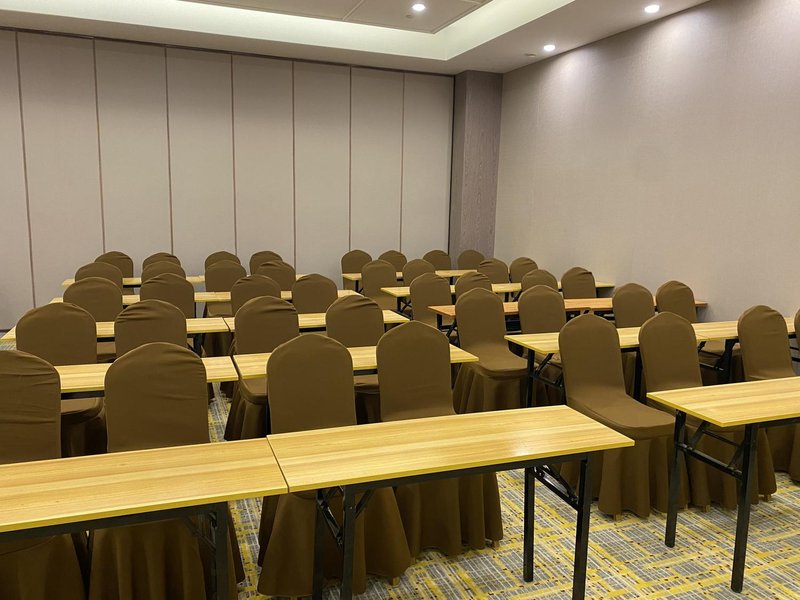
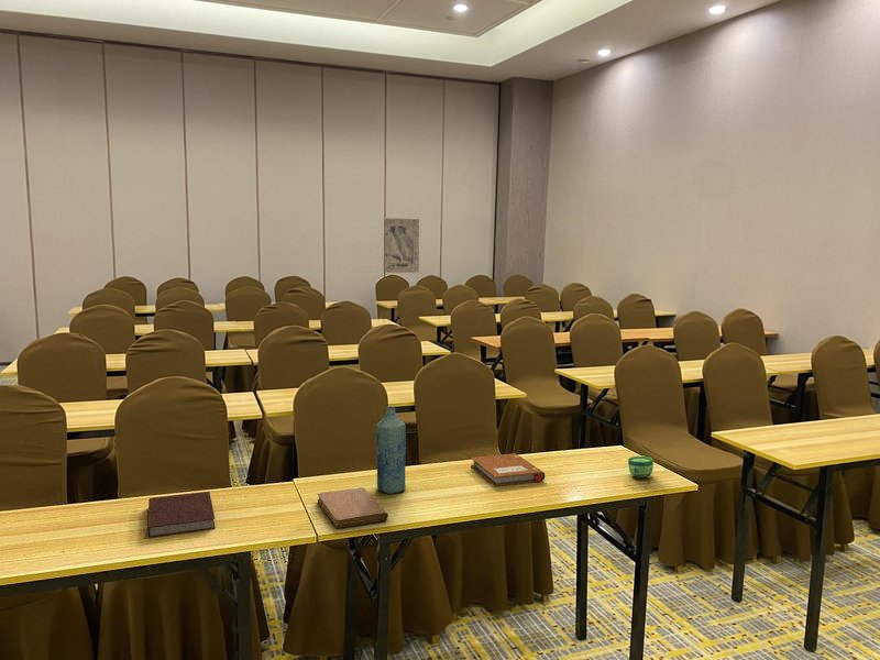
+ notebook (351, 506)
+ notebook (180, 513)
+ notebook (507, 469)
+ cup (639, 465)
+ bottle (391, 448)
+ wall art (402, 245)
